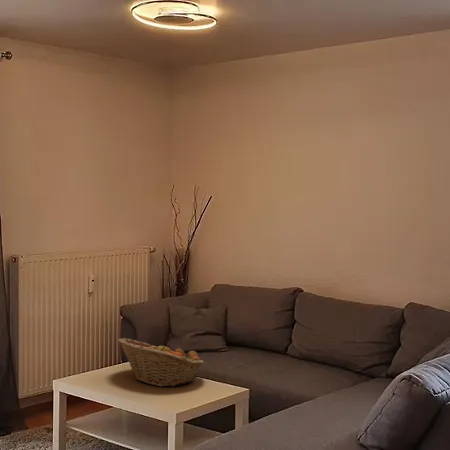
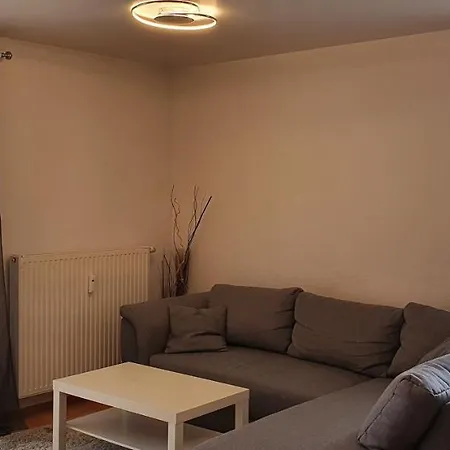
- fruit basket (160, 358)
